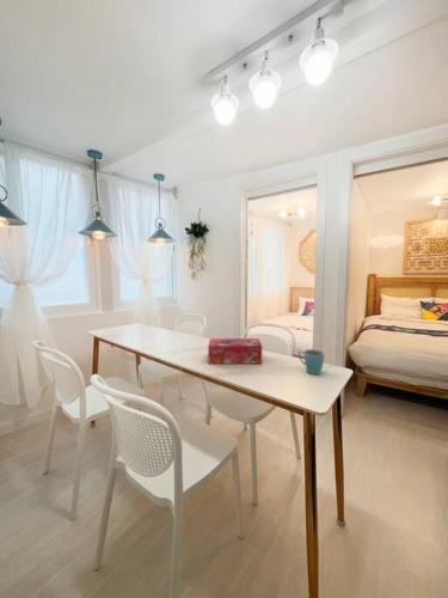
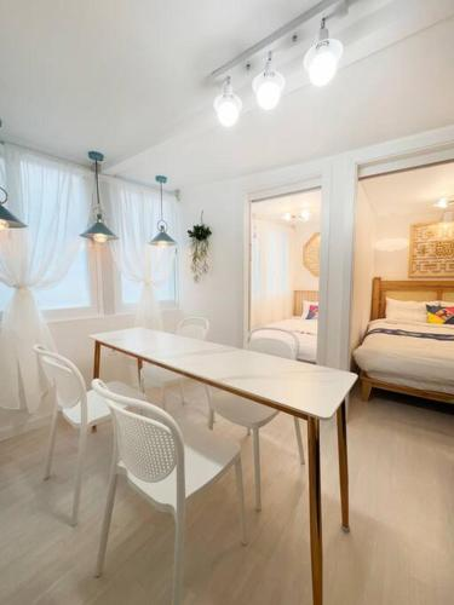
- tissue box (234, 350)
- mug (309, 361)
